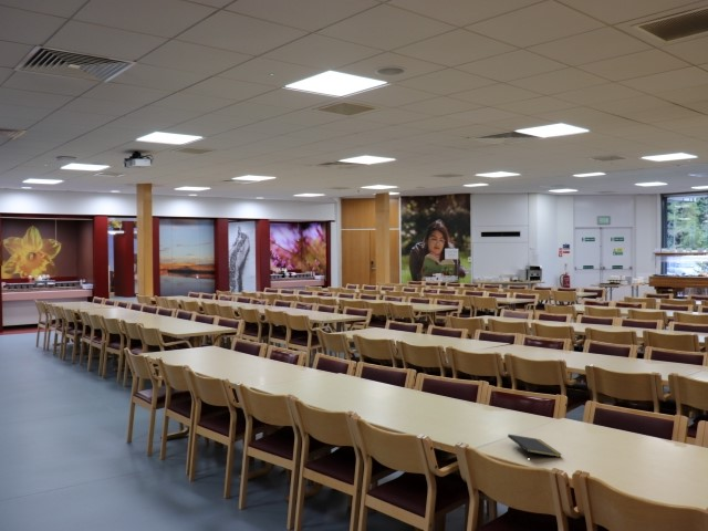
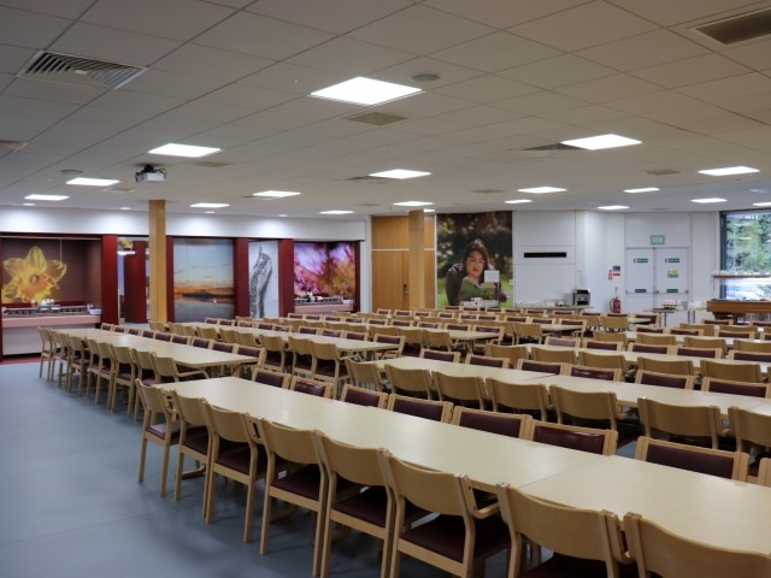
- notepad (533, 445)
